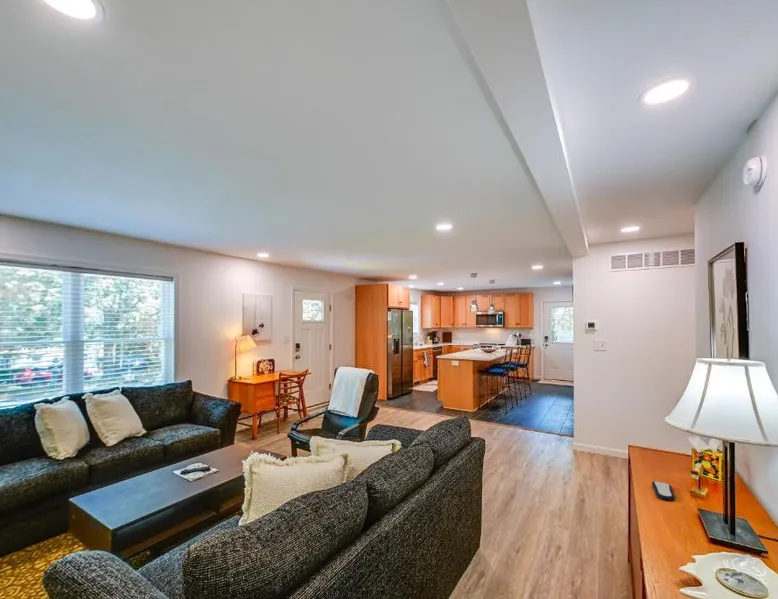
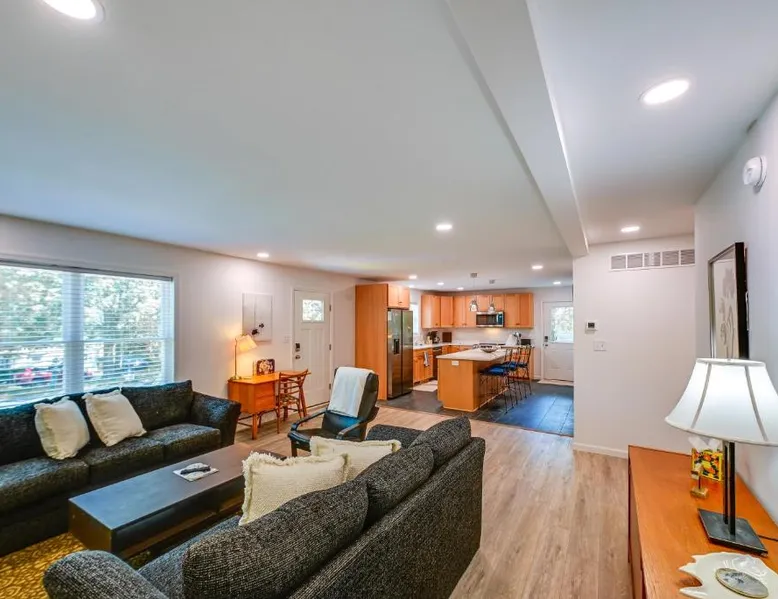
- remote control (663, 490)
